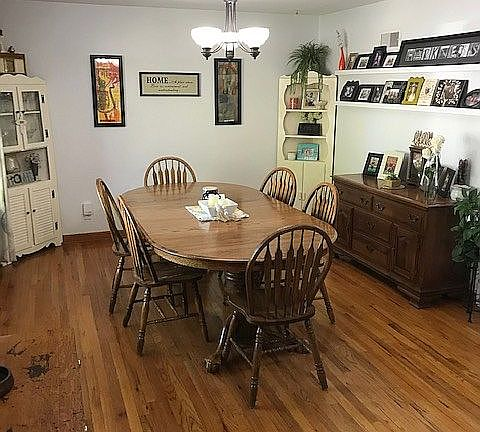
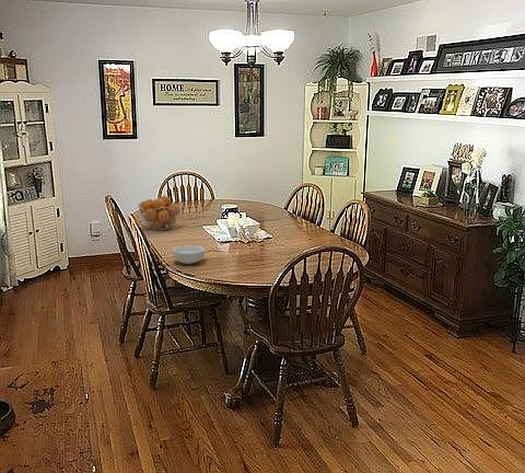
+ fruit basket (161, 212)
+ cereal bowl (188, 255)
